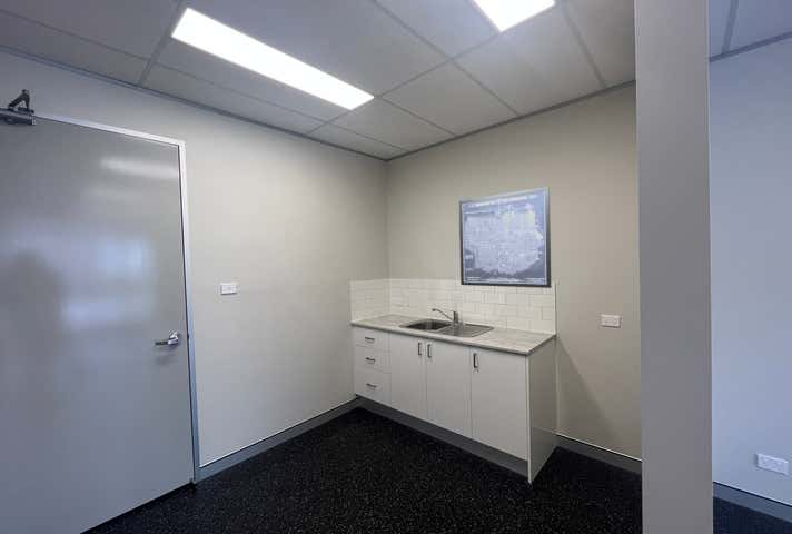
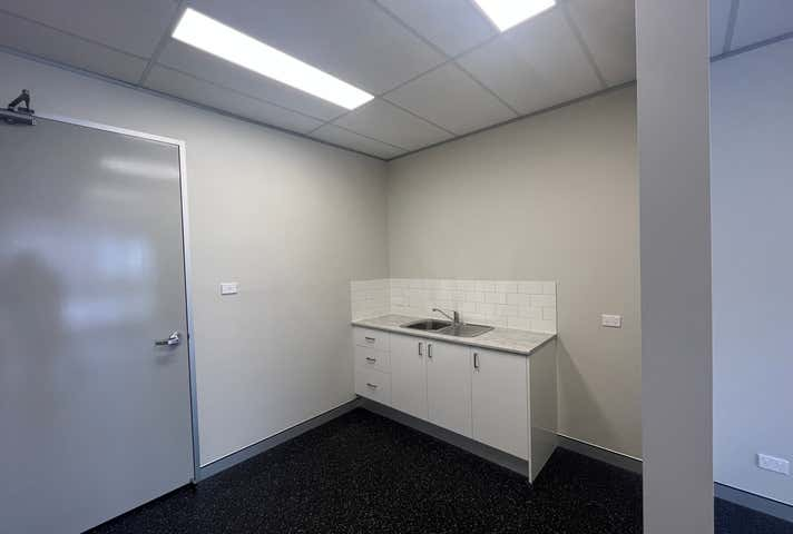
- wall art (501, 240)
